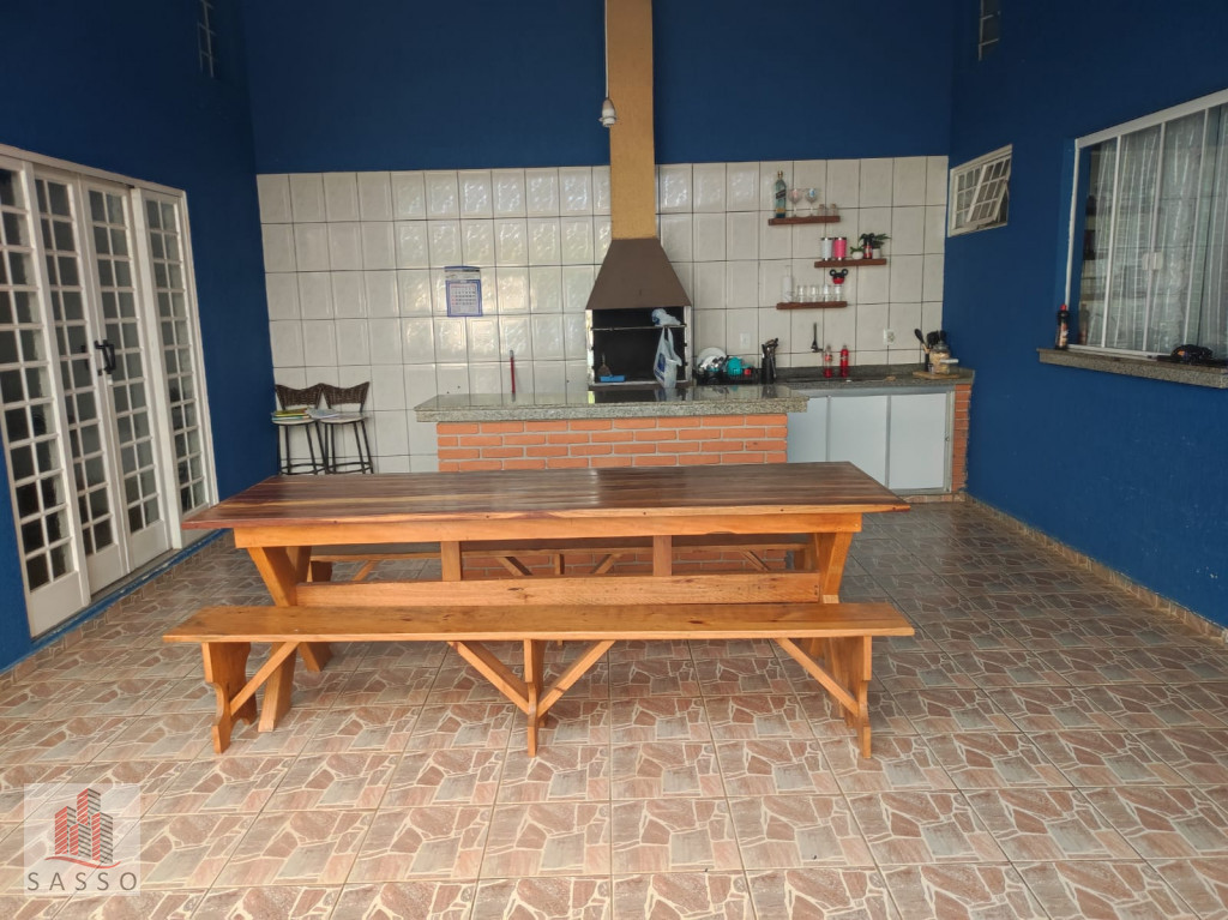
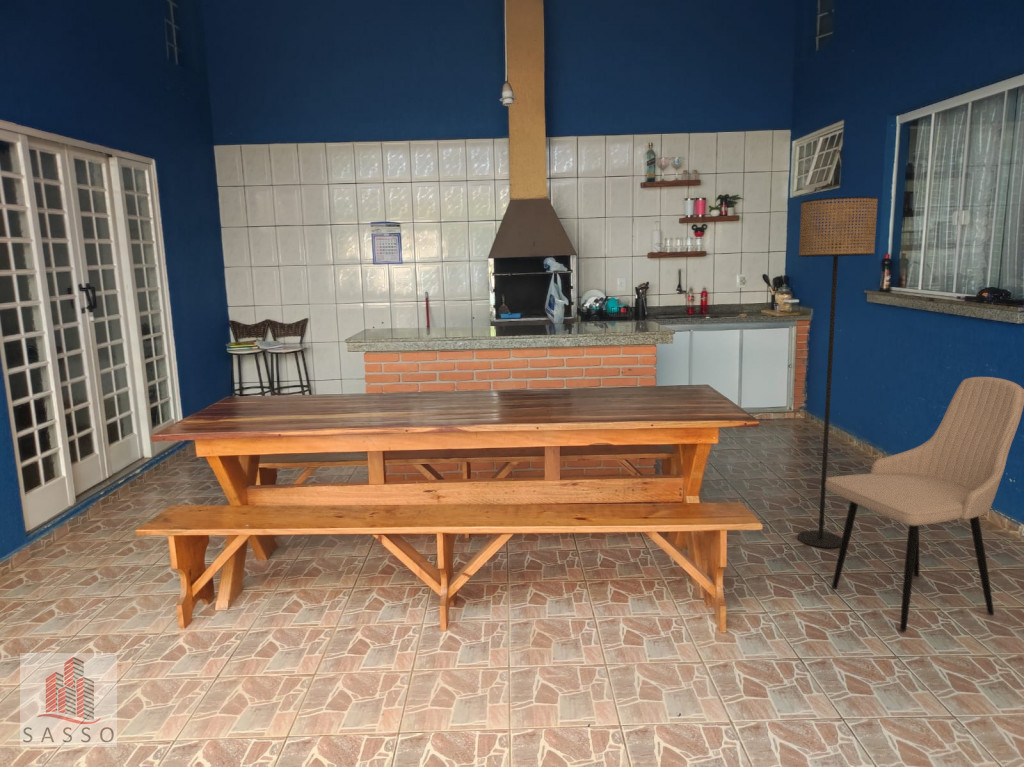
+ dining chair (926, 493)
+ floor lamp (829, 376)
